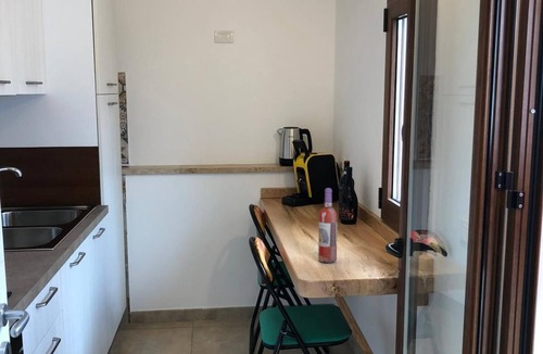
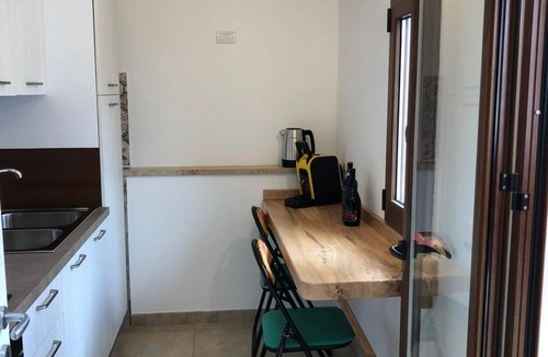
- wine bottle (327, 225)
